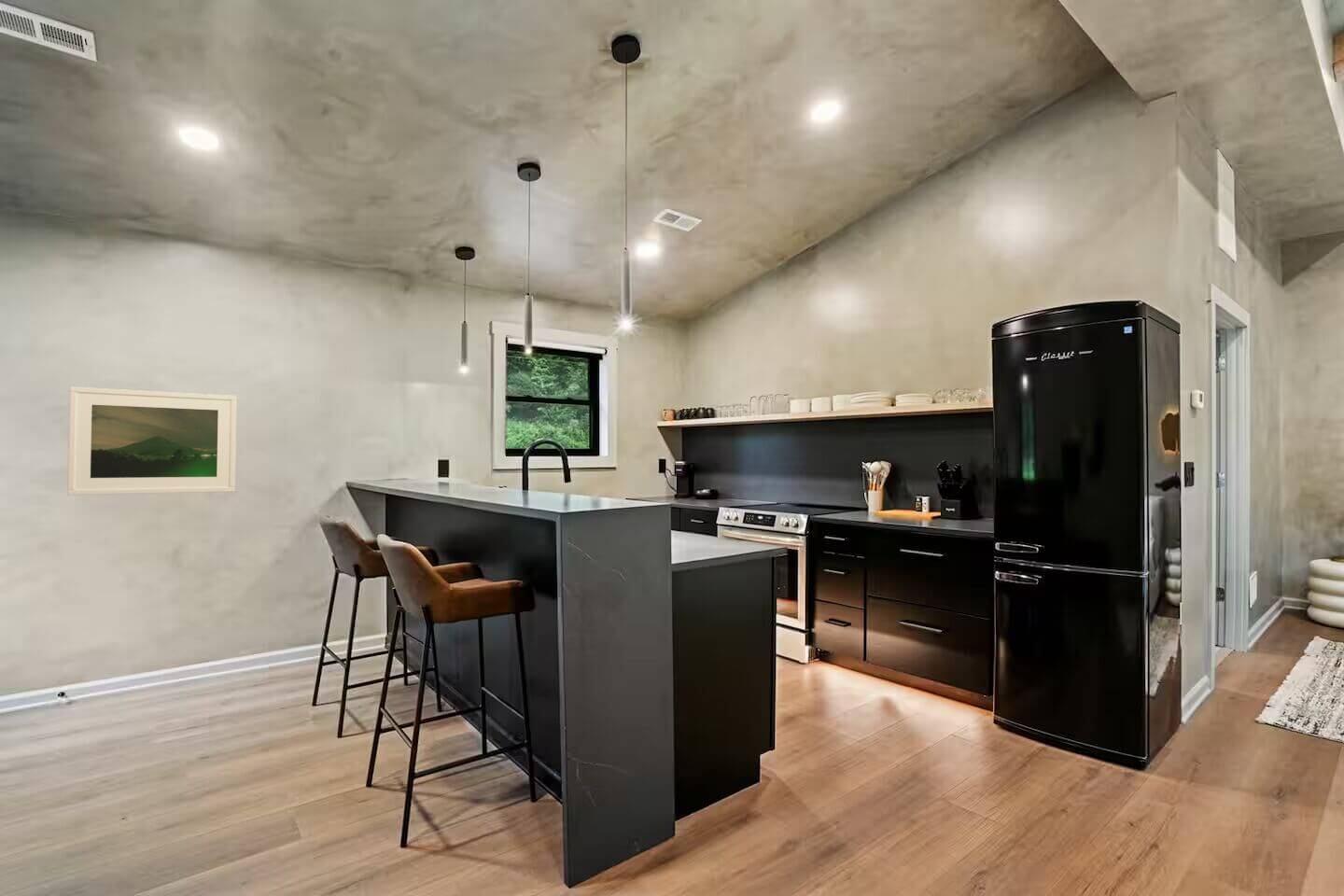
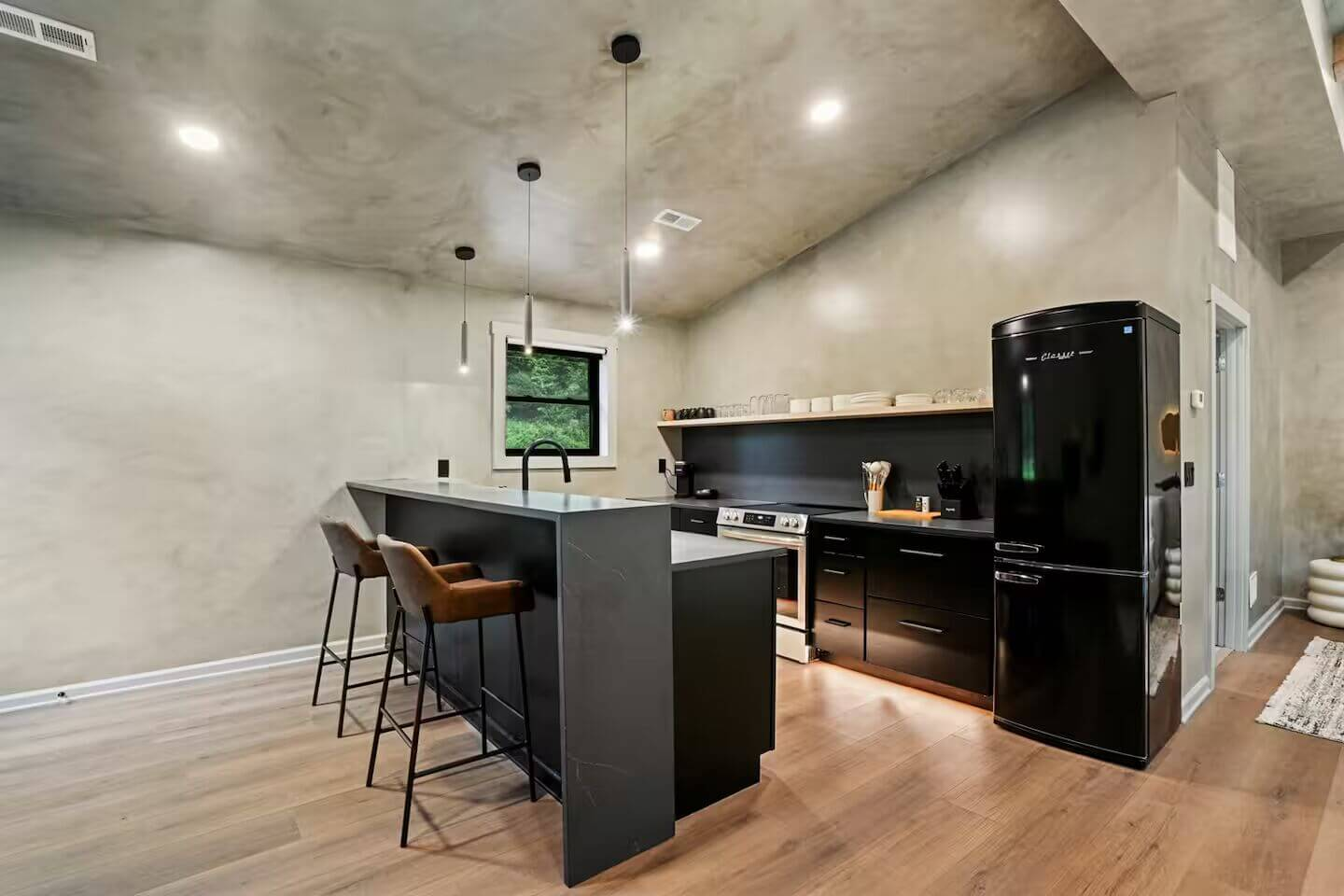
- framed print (157, 442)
